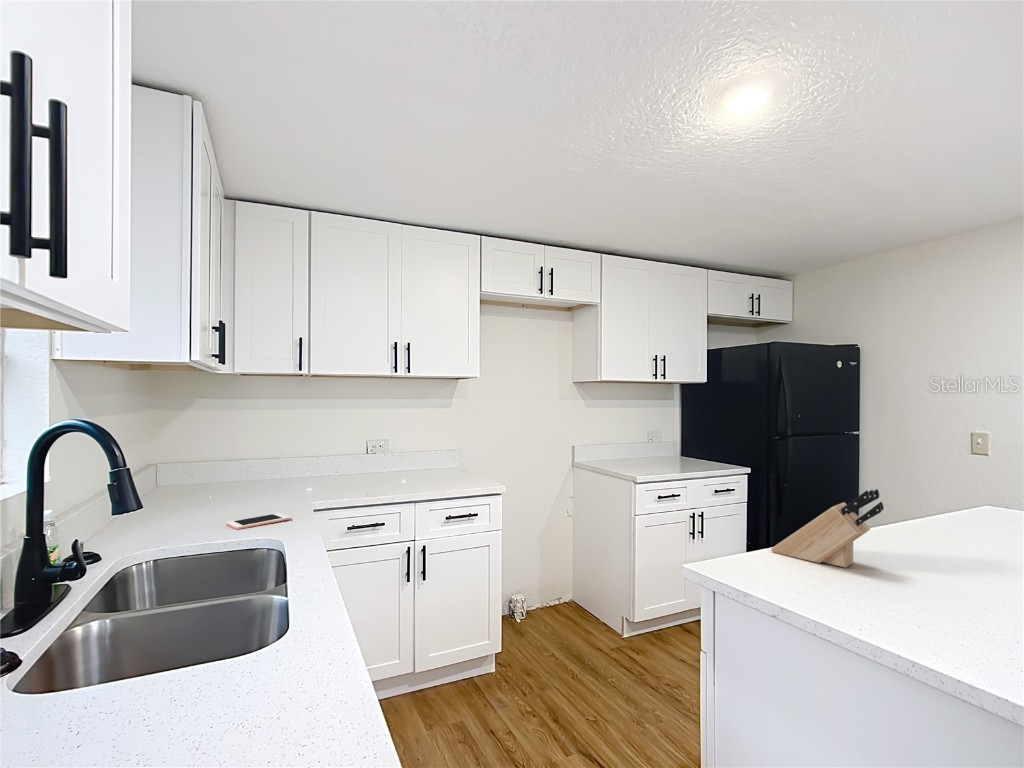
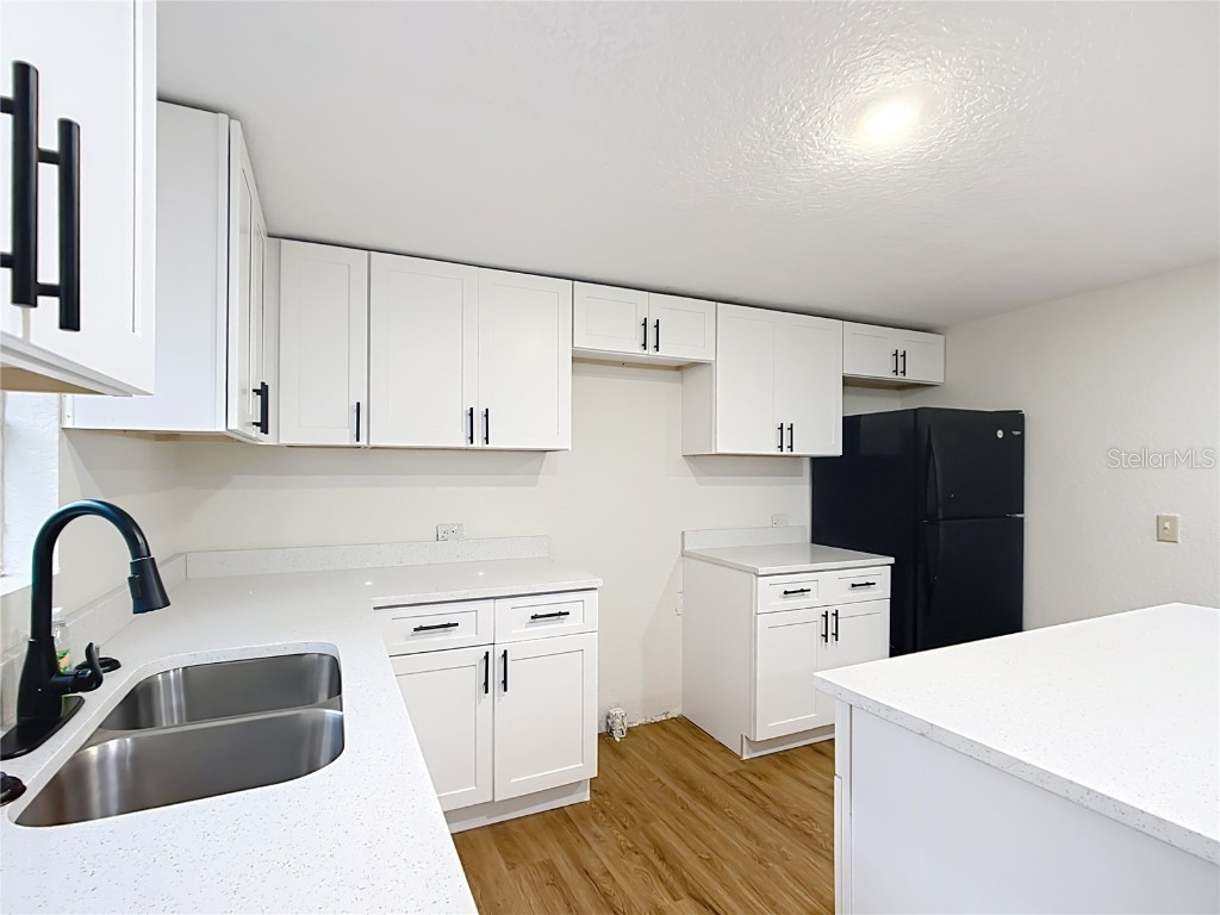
- cell phone (259, 520)
- knife block (826, 521)
